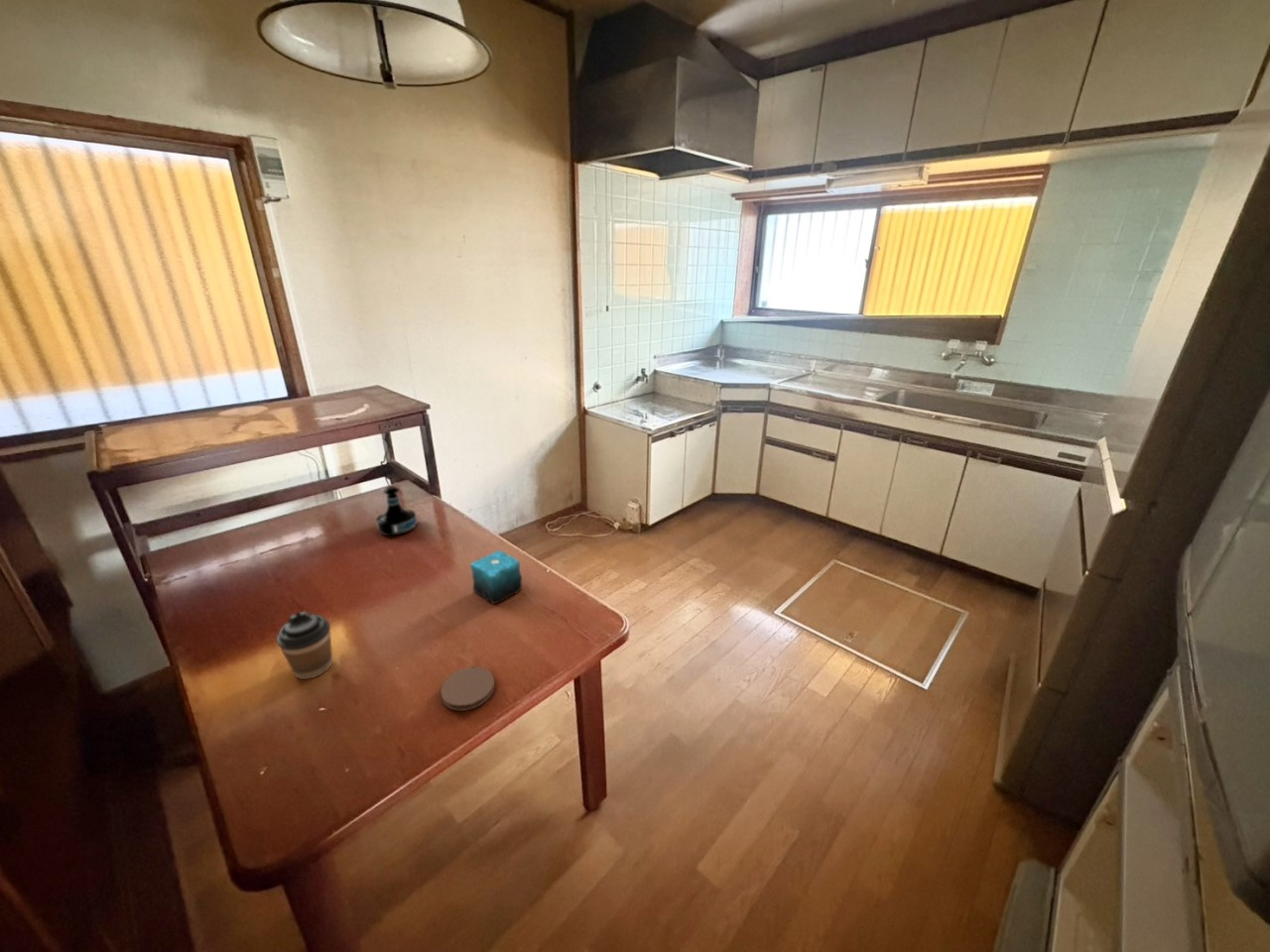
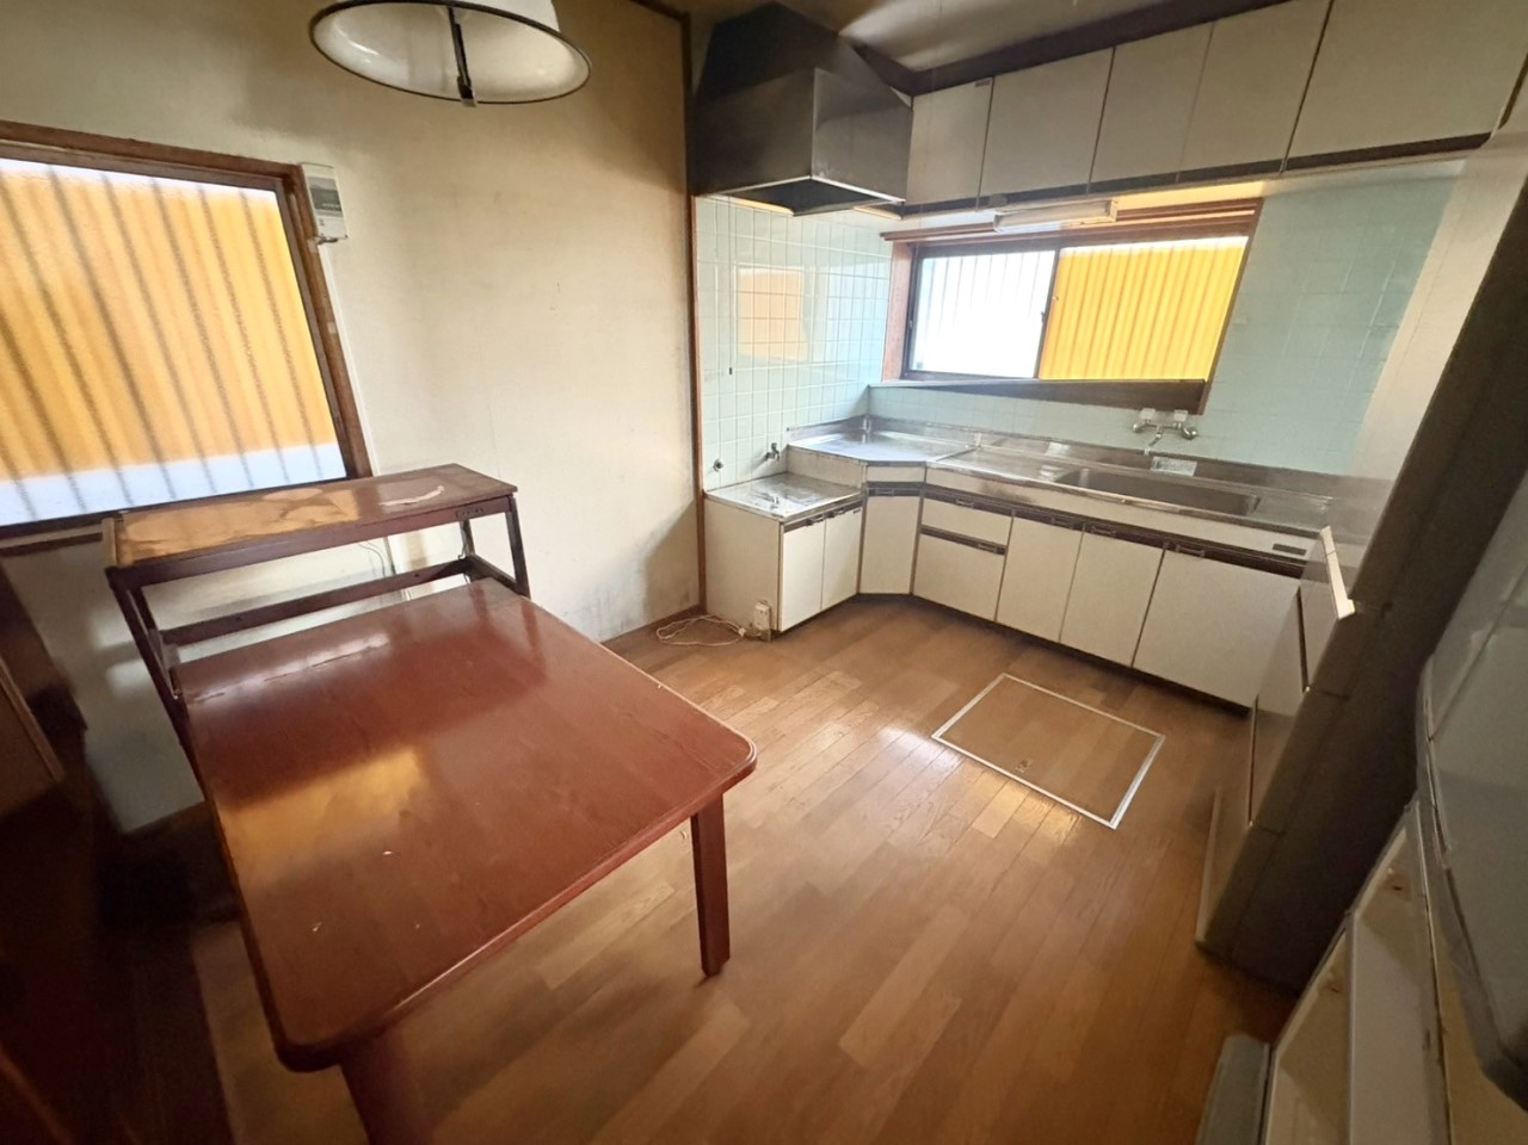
- coffee cup (307, 644)
- coaster (467, 687)
- tequila bottle (394, 508)
- candle (496, 570)
